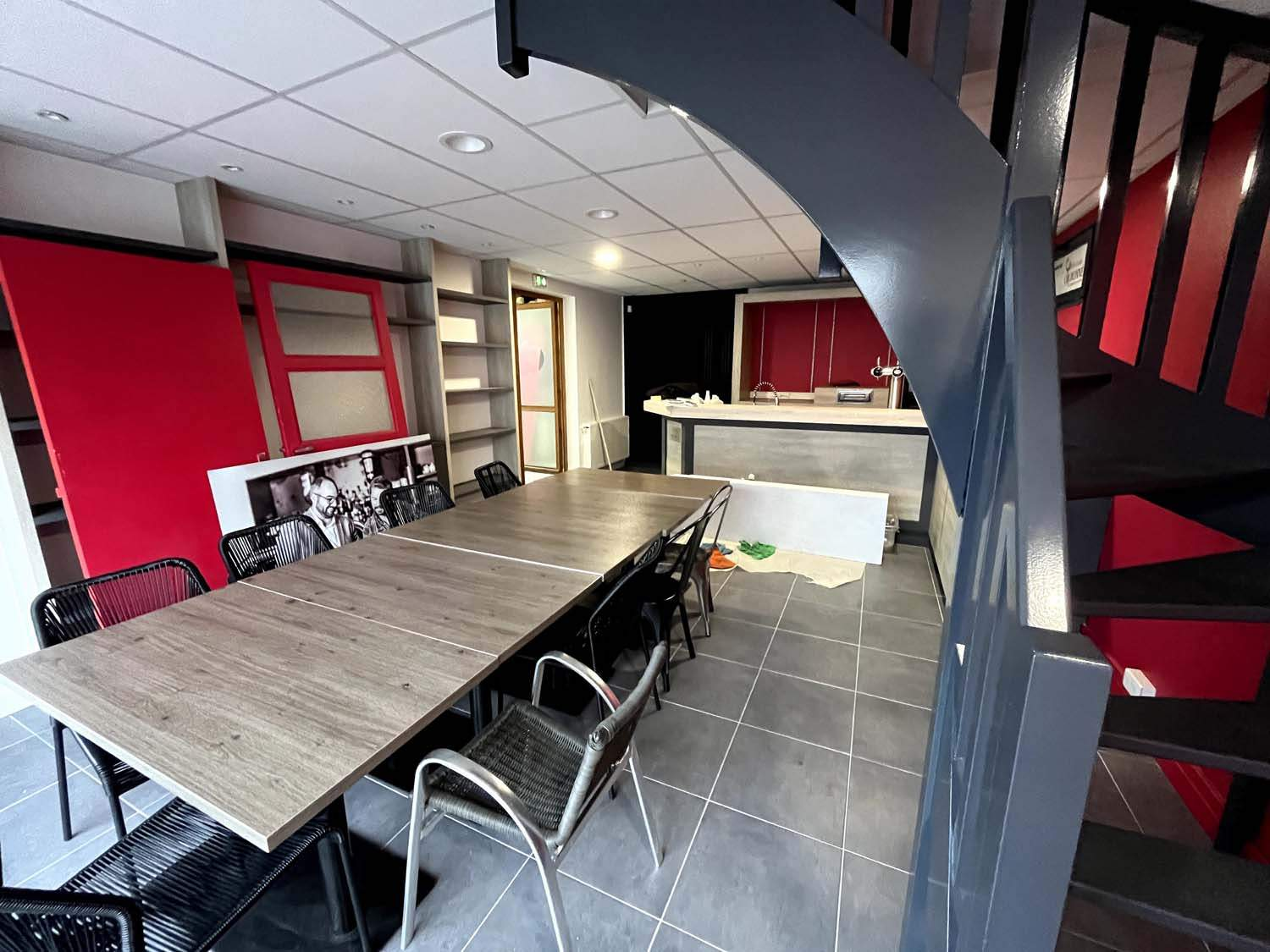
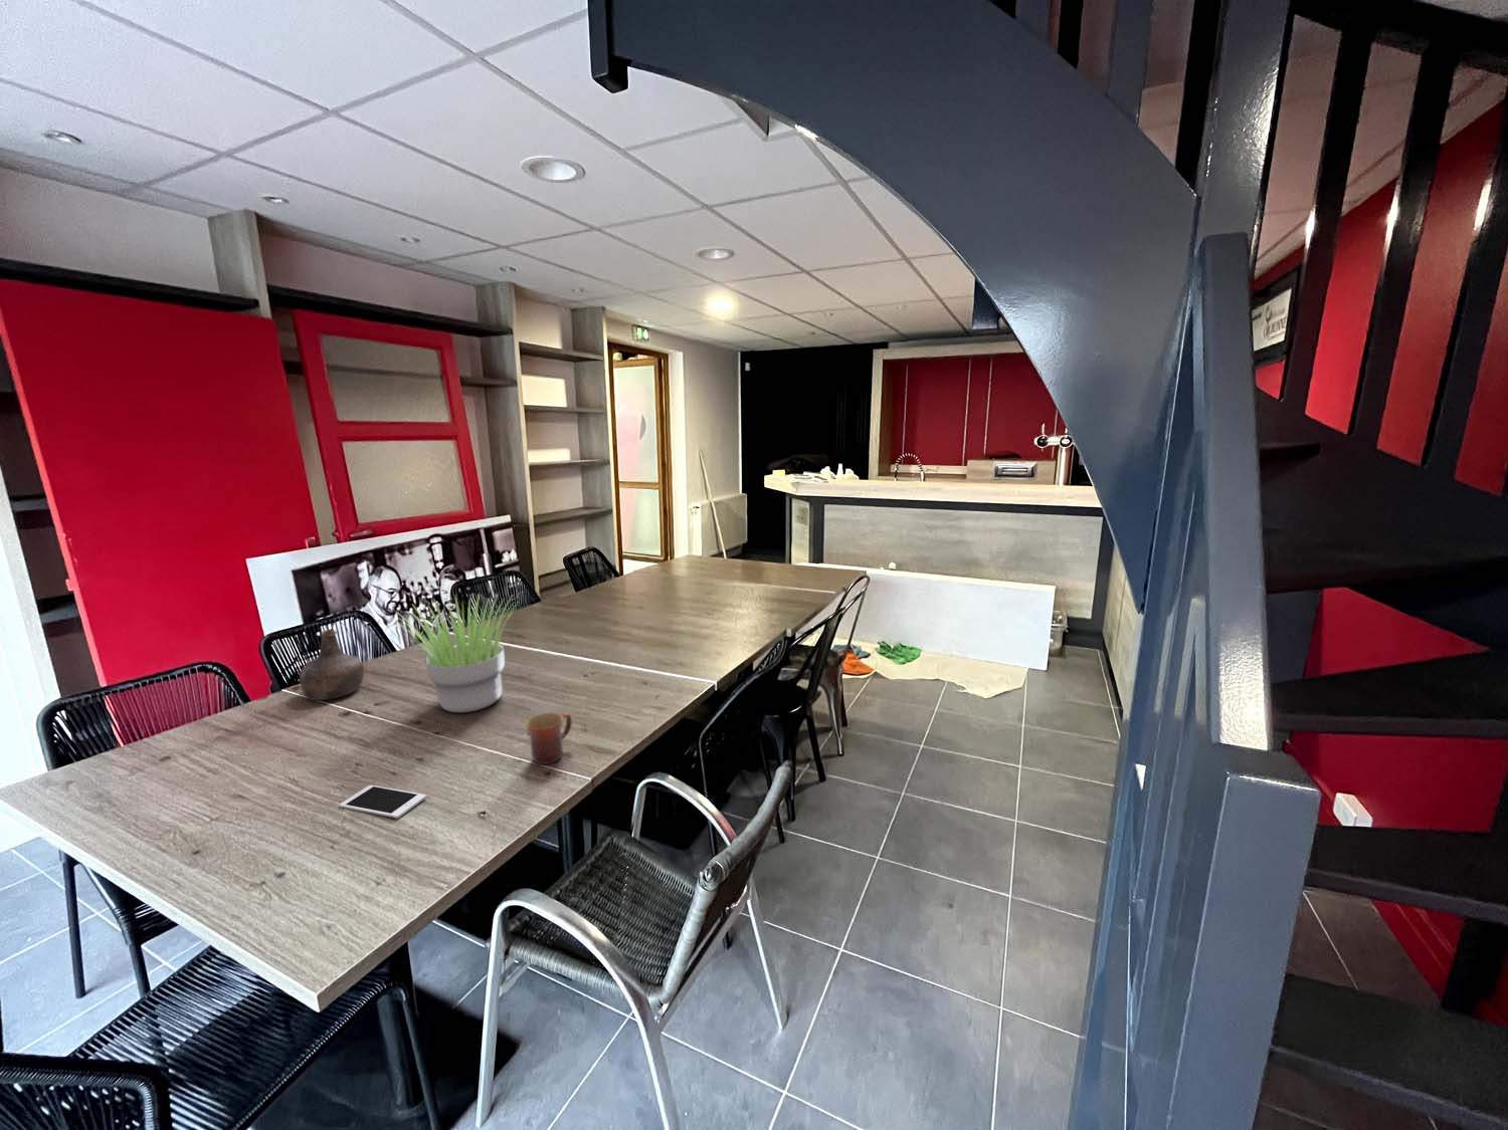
+ mug (551, 736)
+ bottle (330, 662)
+ cell phone (384, 800)
+ potted plant (464, 656)
